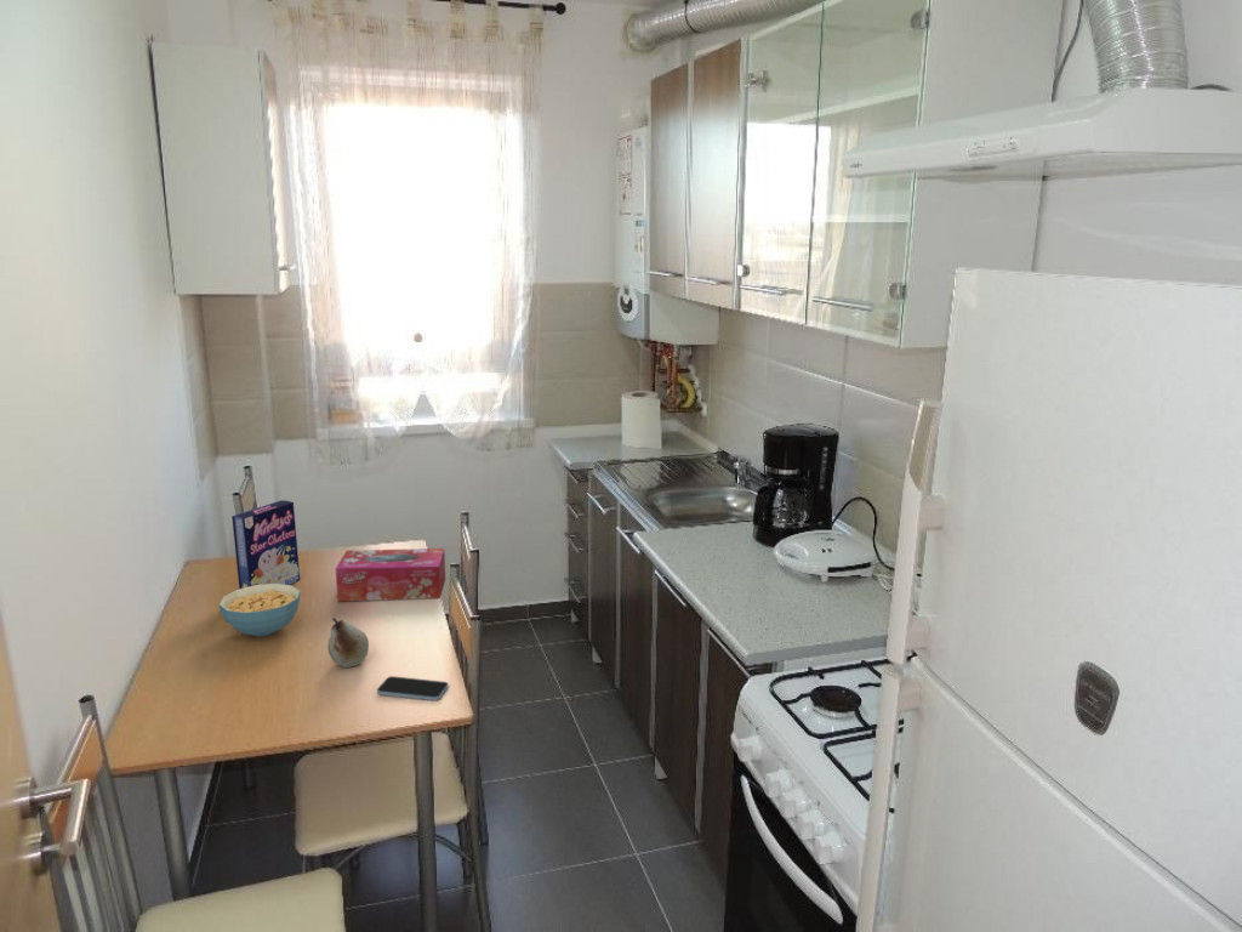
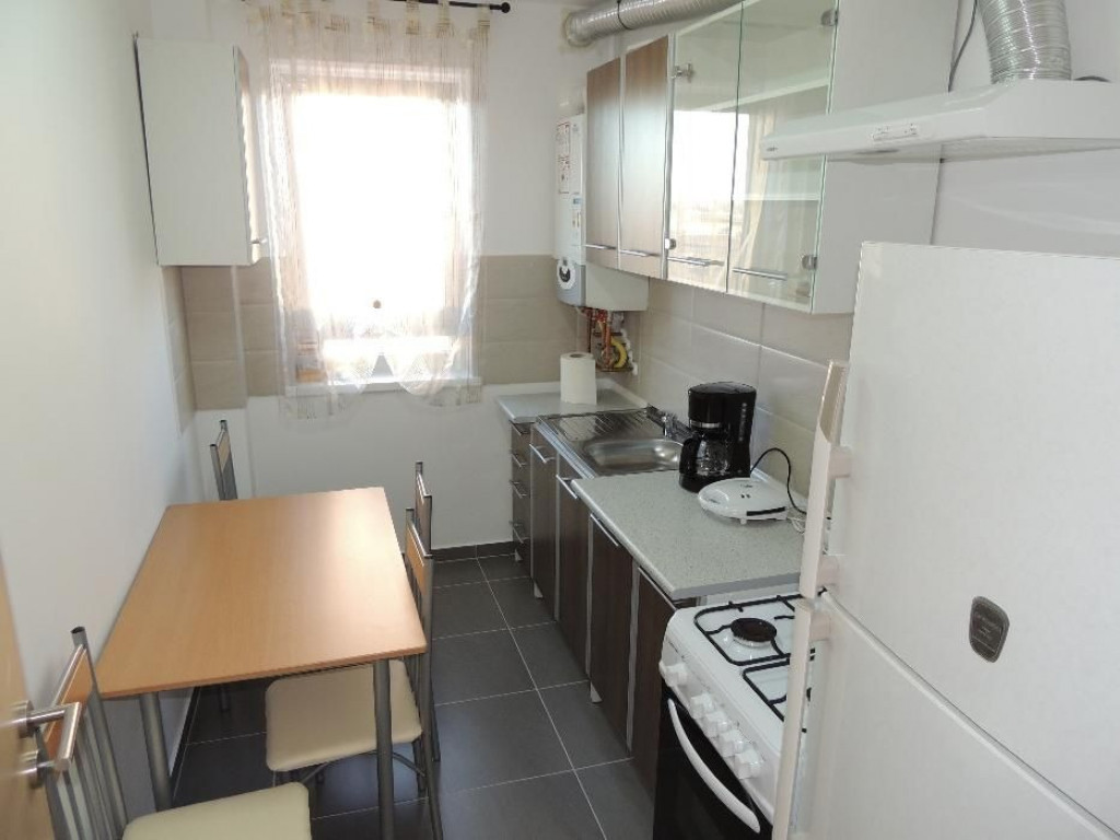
- fruit (348, 640)
- cereal bowl (262, 614)
- tissue box (392, 574)
- smartphone (412, 688)
- cereal box (267, 549)
